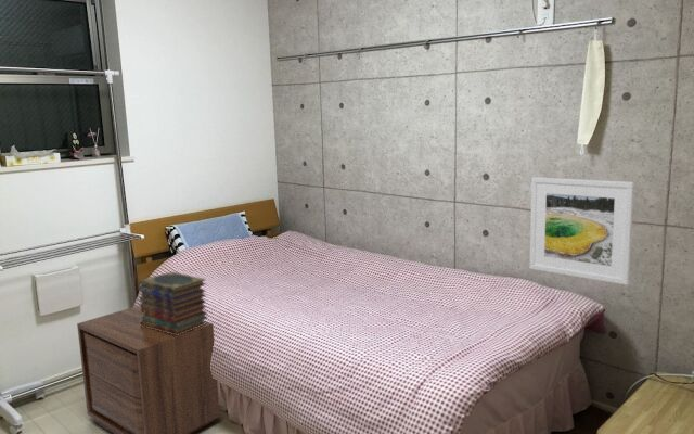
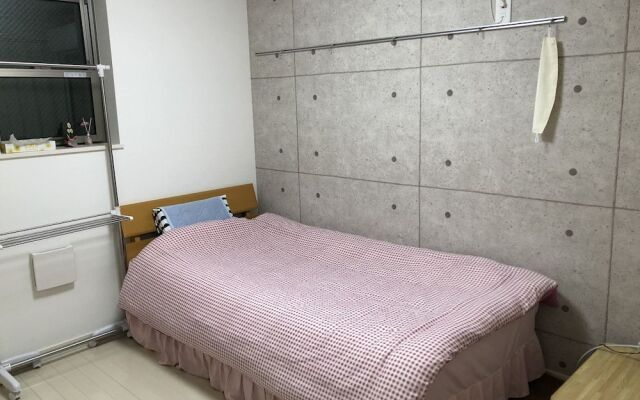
- book stack (174, 302)
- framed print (578, 228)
- nightstand (149, 373)
